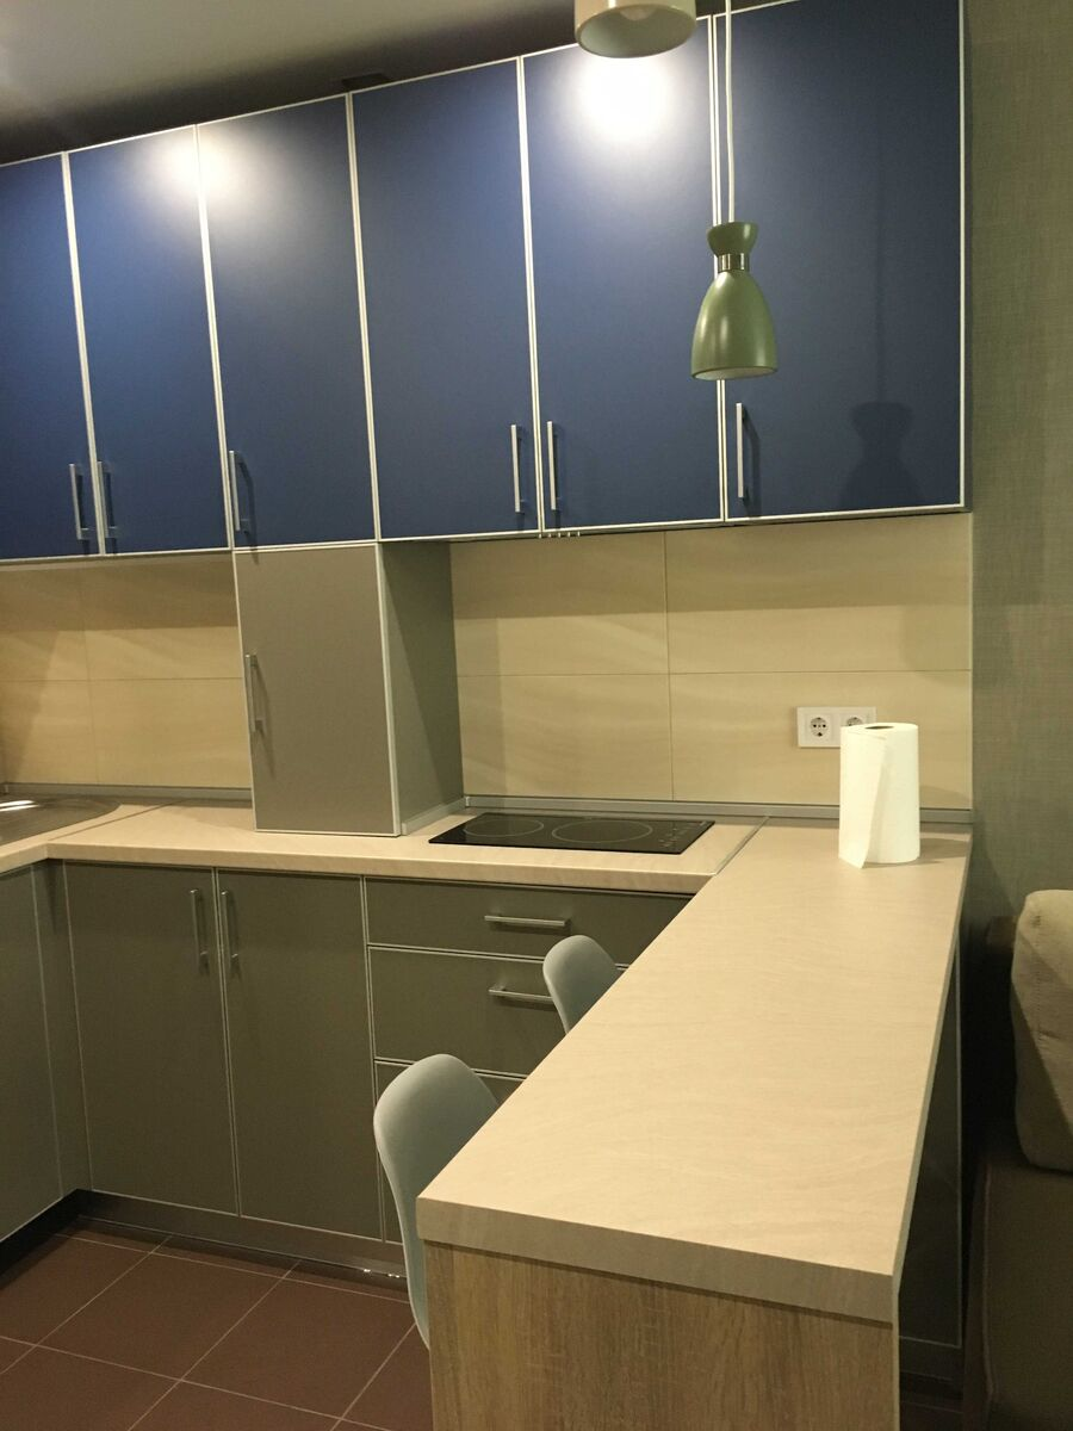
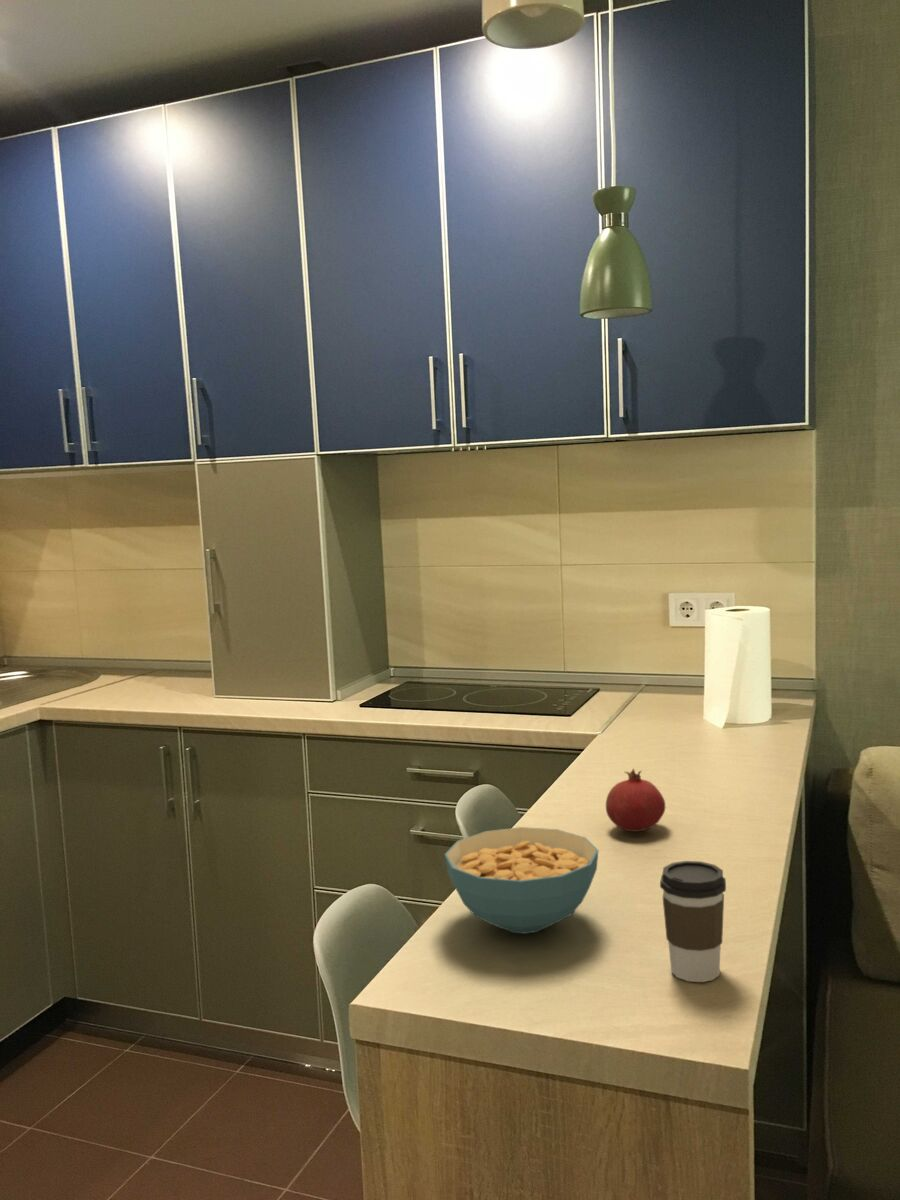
+ coffee cup (694, 921)
+ fruit (635, 800)
+ cereal bowl (522, 888)
